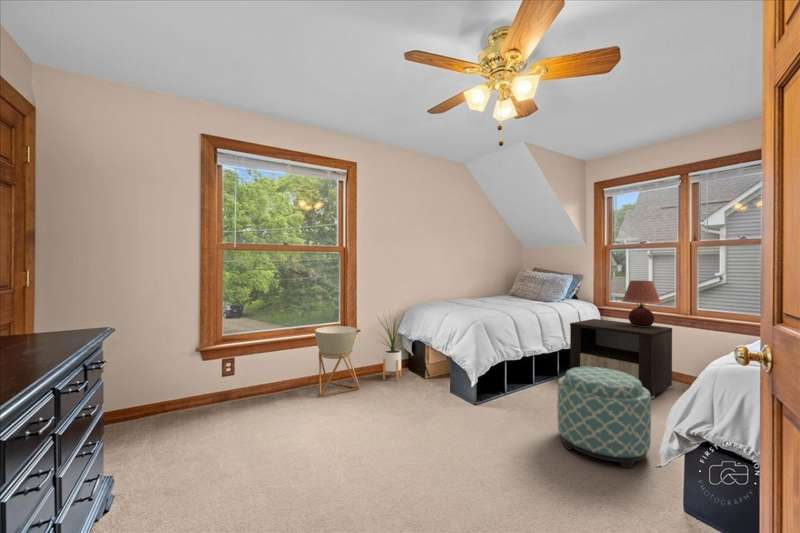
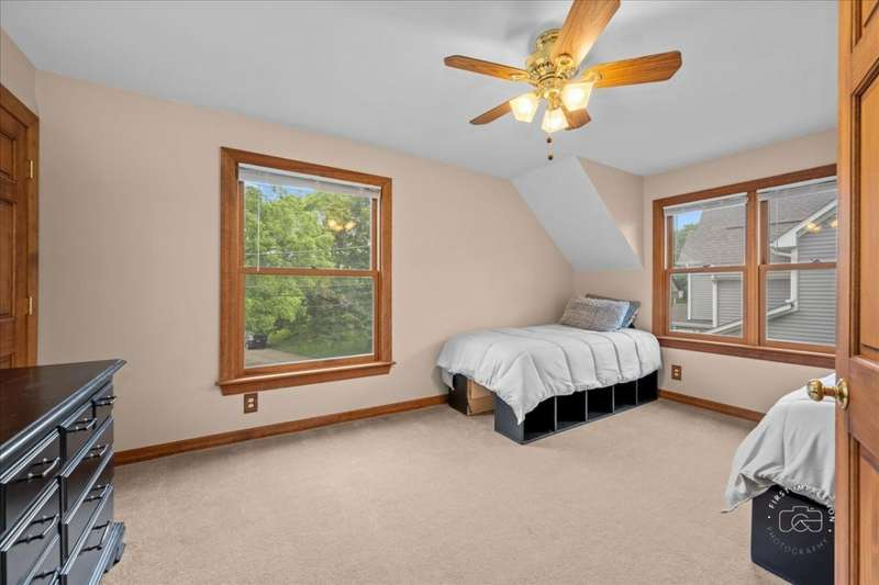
- house plant (392, 342)
- ottoman (601, 410)
- nightstand (618, 354)
- table lamp (641, 303)
- planter (335, 358)
